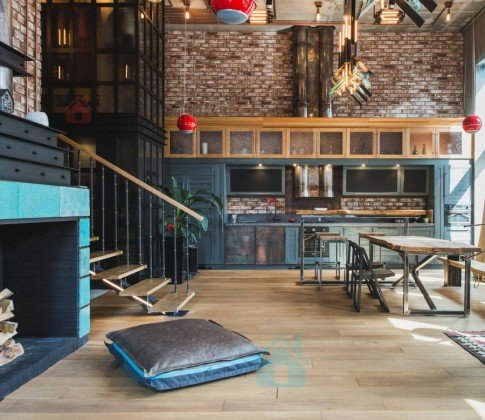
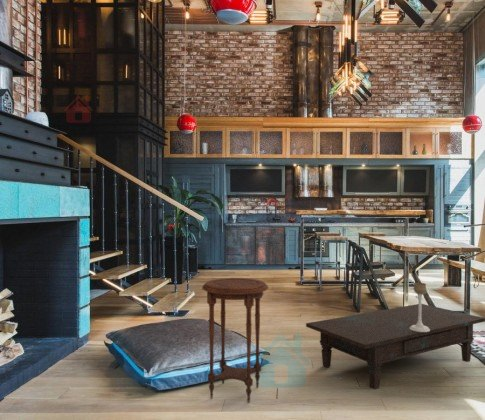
+ side table (224, 337)
+ candle holder (419, 306)
+ coffee table (397, 341)
